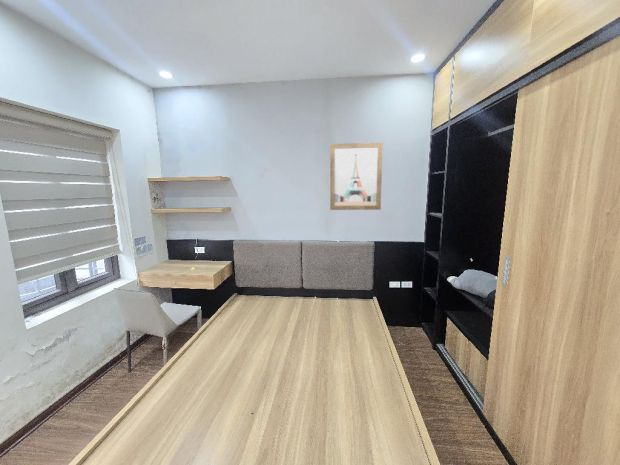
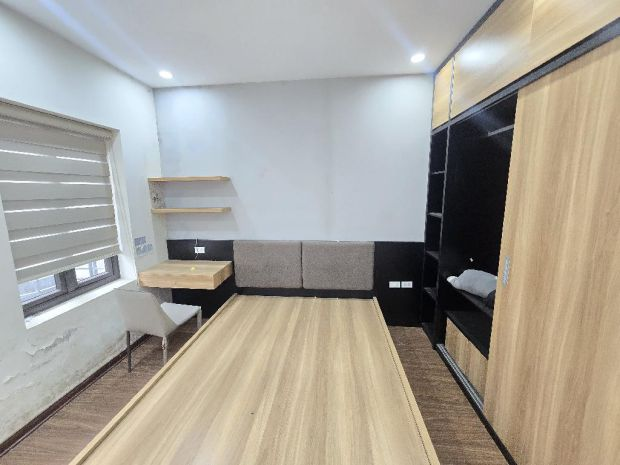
- wall art (355, 177)
